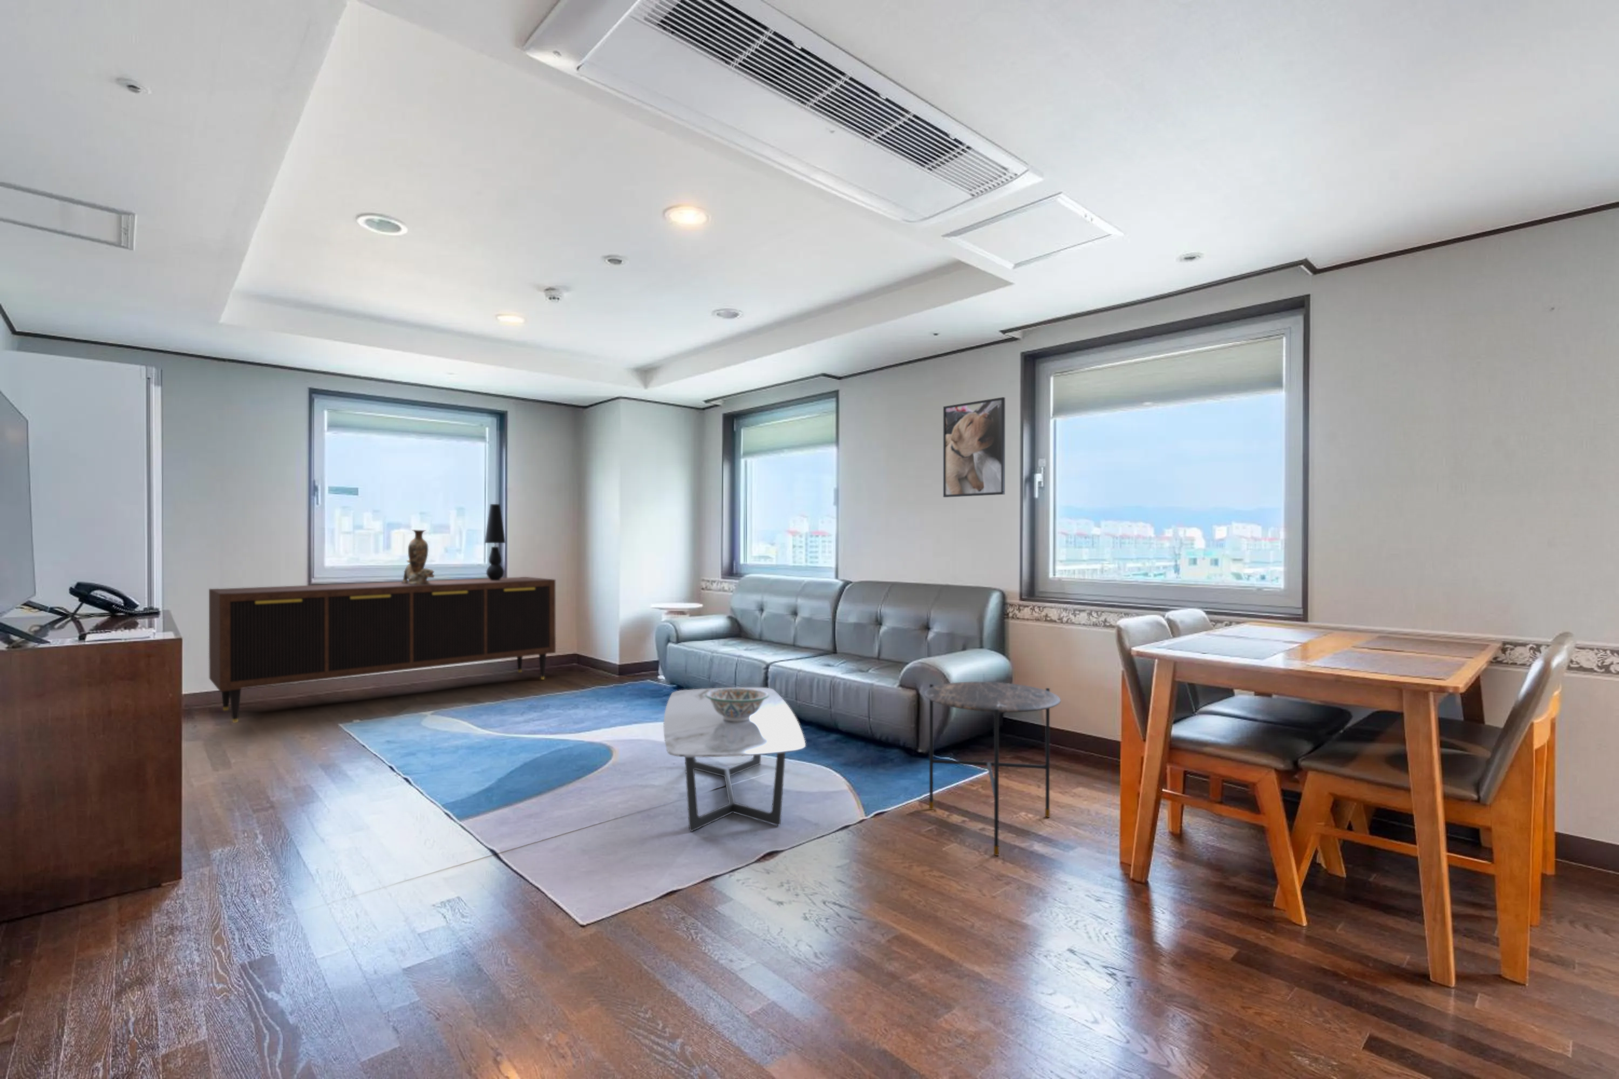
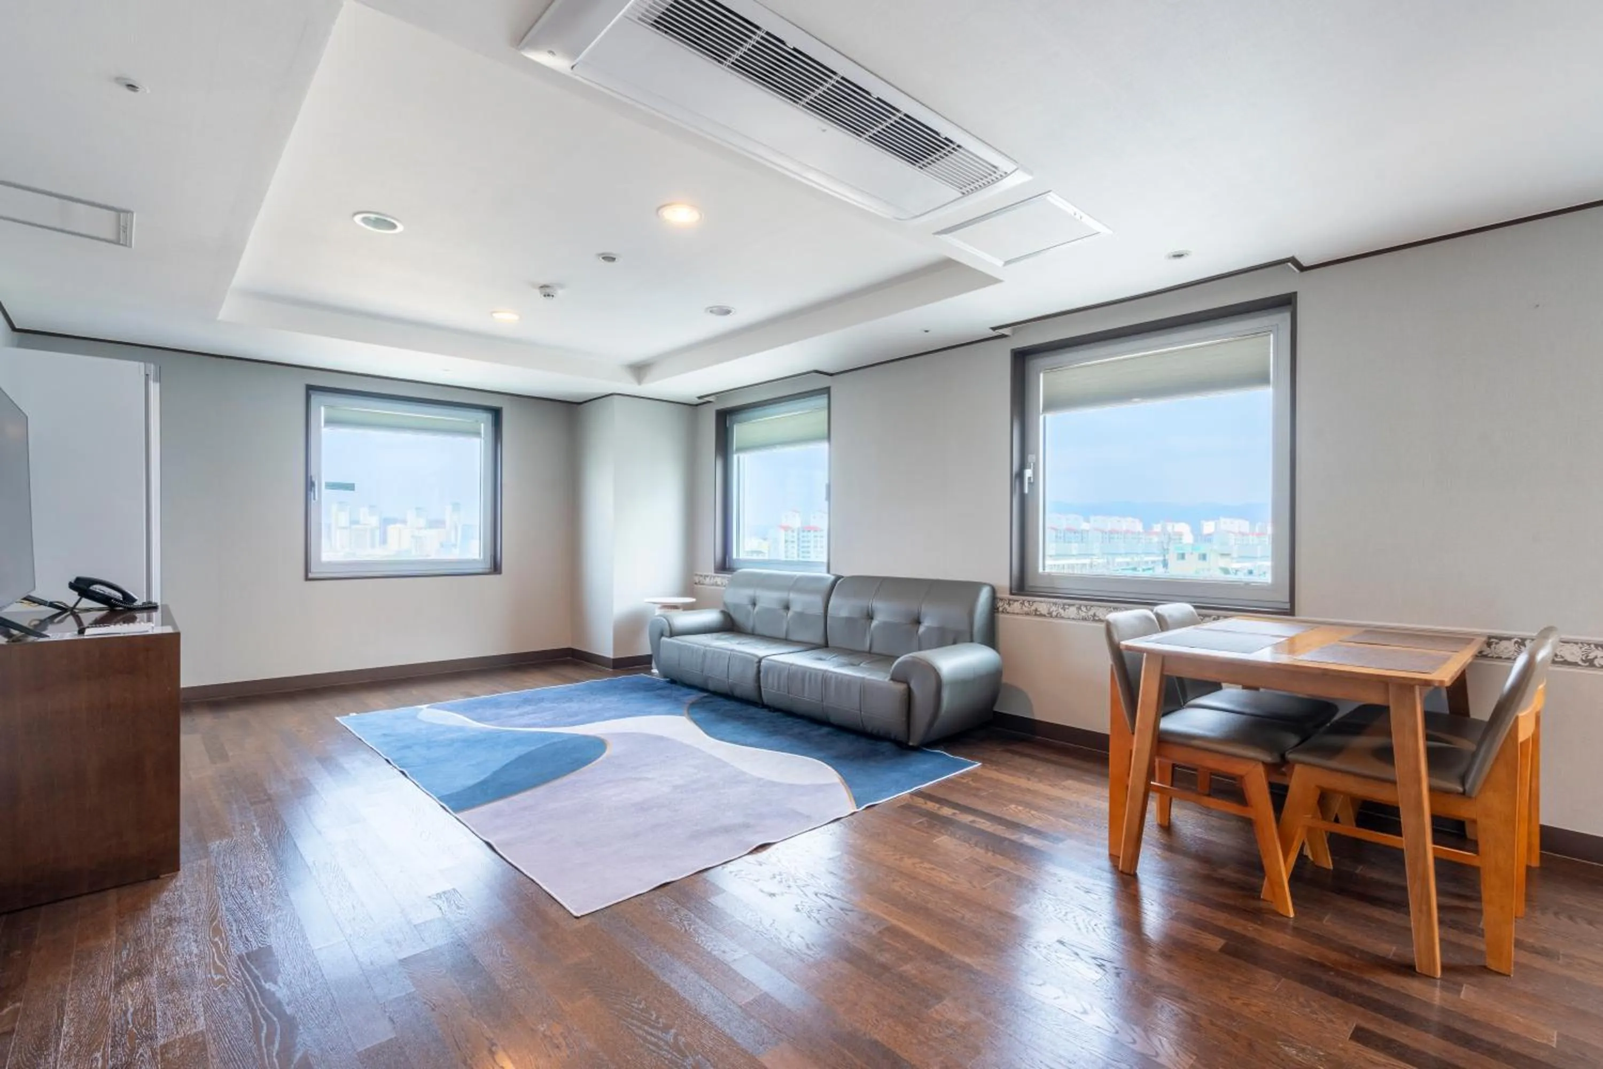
- side table (991, 762)
- sideboard (400, 638)
- table lamp (495, 542)
- vase with dog figurine (418, 555)
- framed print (973, 449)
- coffee table (729, 754)
- decorative bowl (737, 706)
